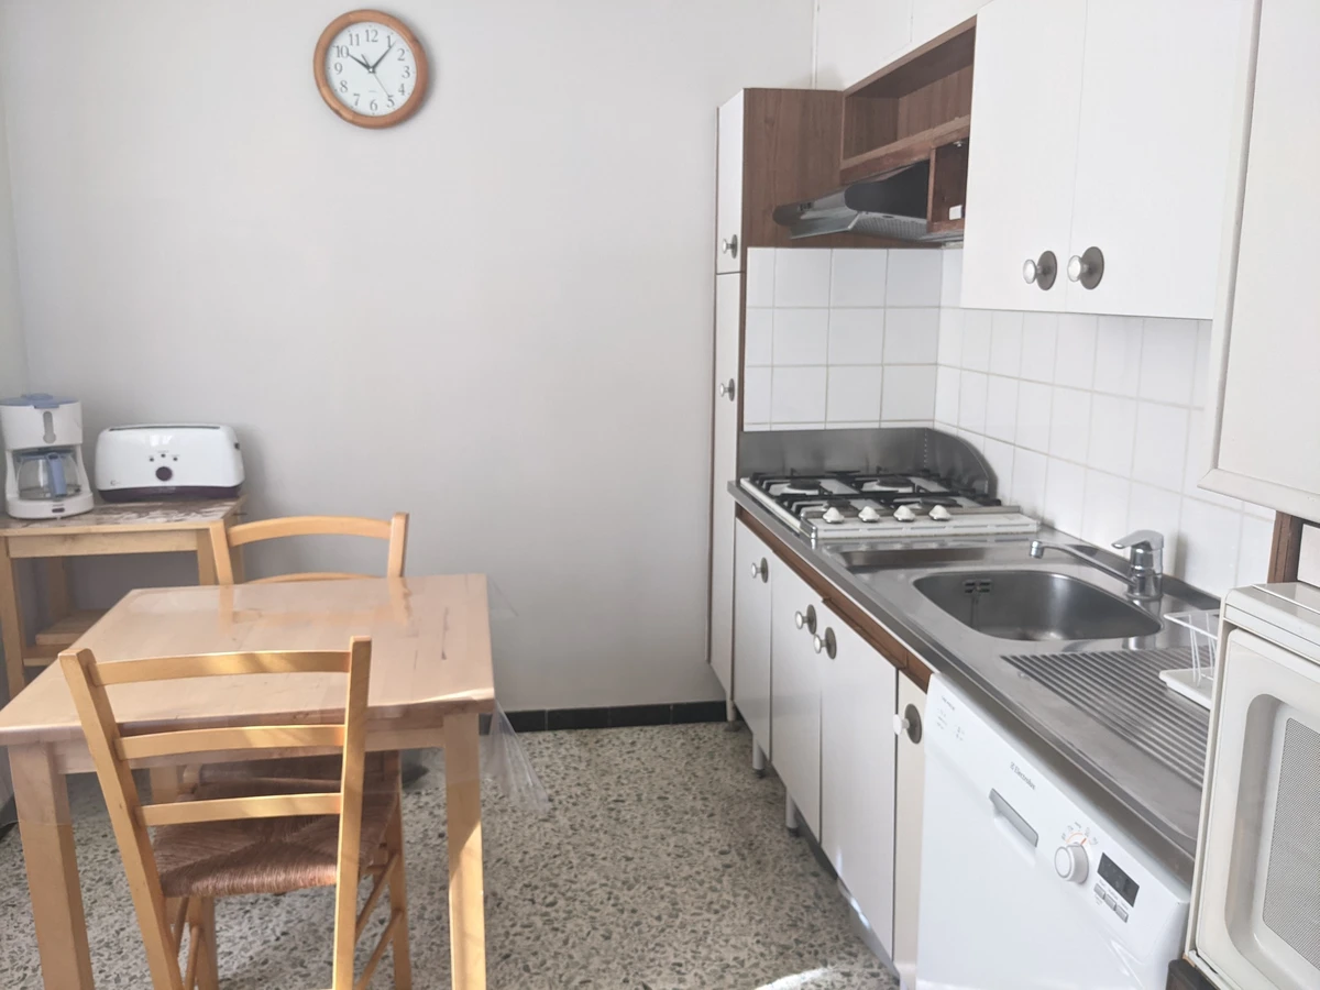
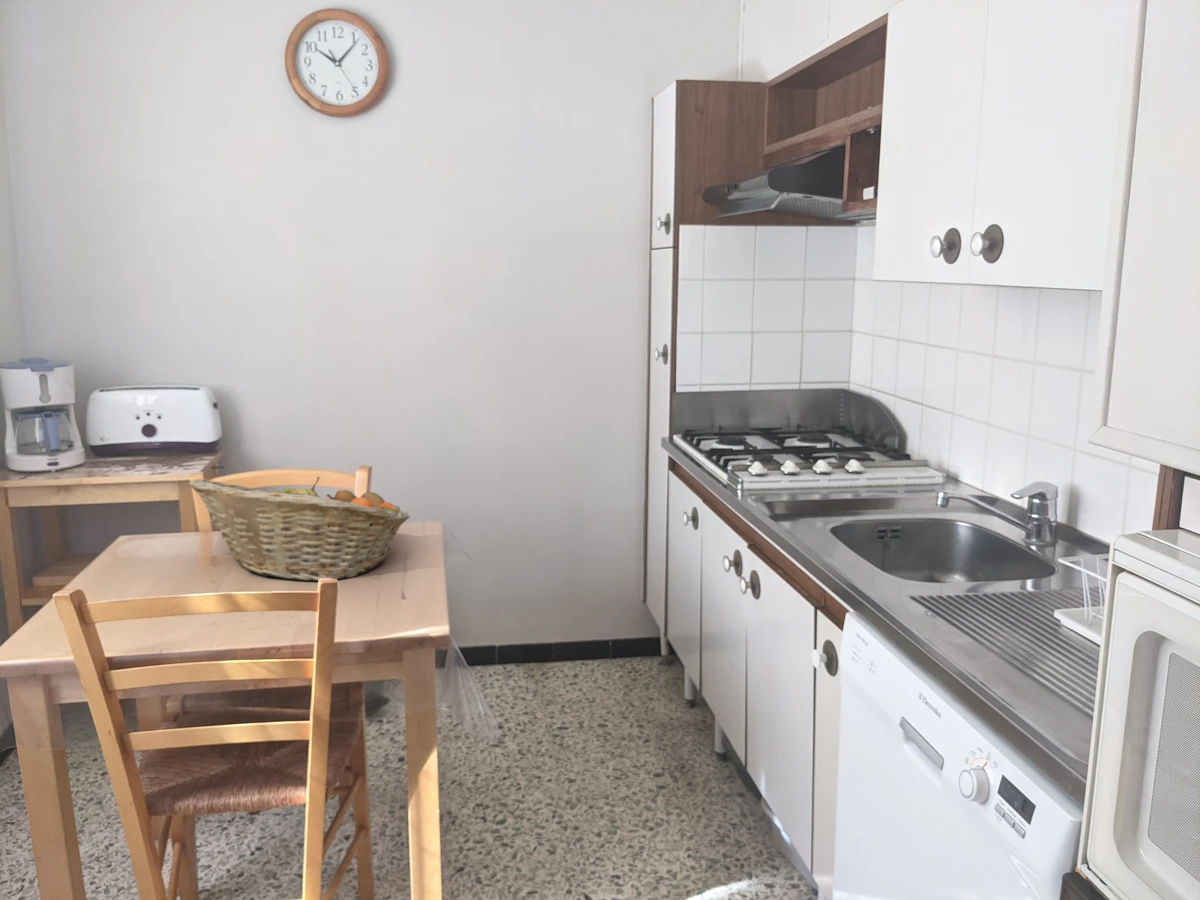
+ fruit basket (300, 517)
